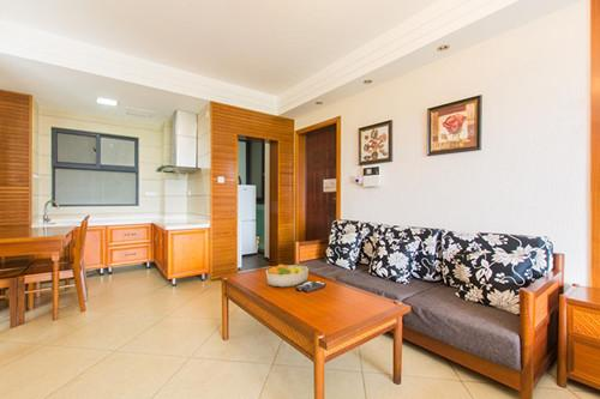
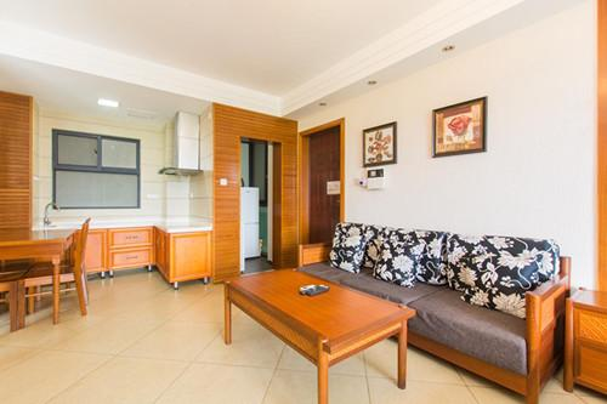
- fruit bowl (287, 273)
